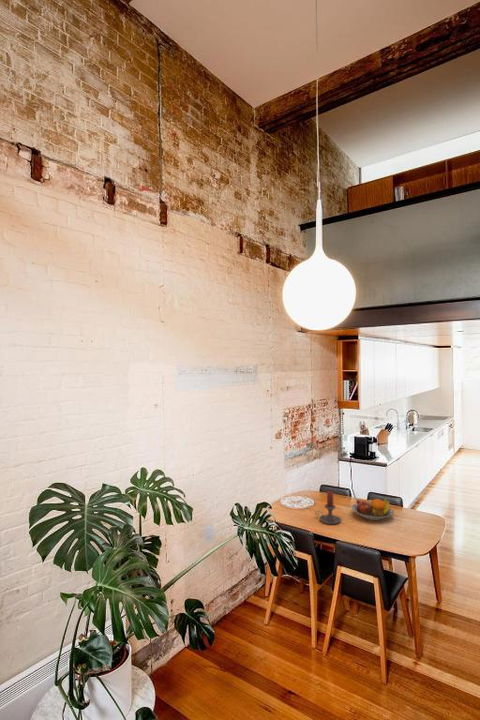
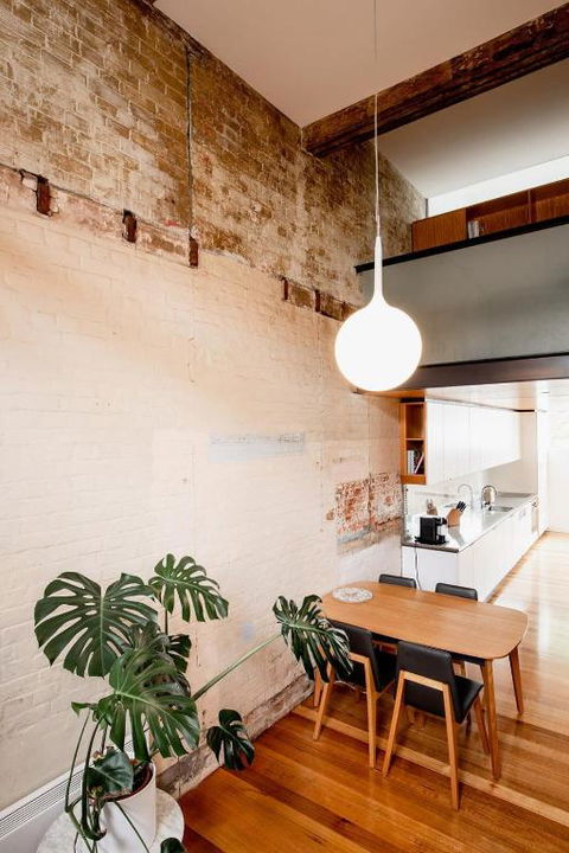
- candle holder (327, 505)
- fruit bowl (372, 507)
